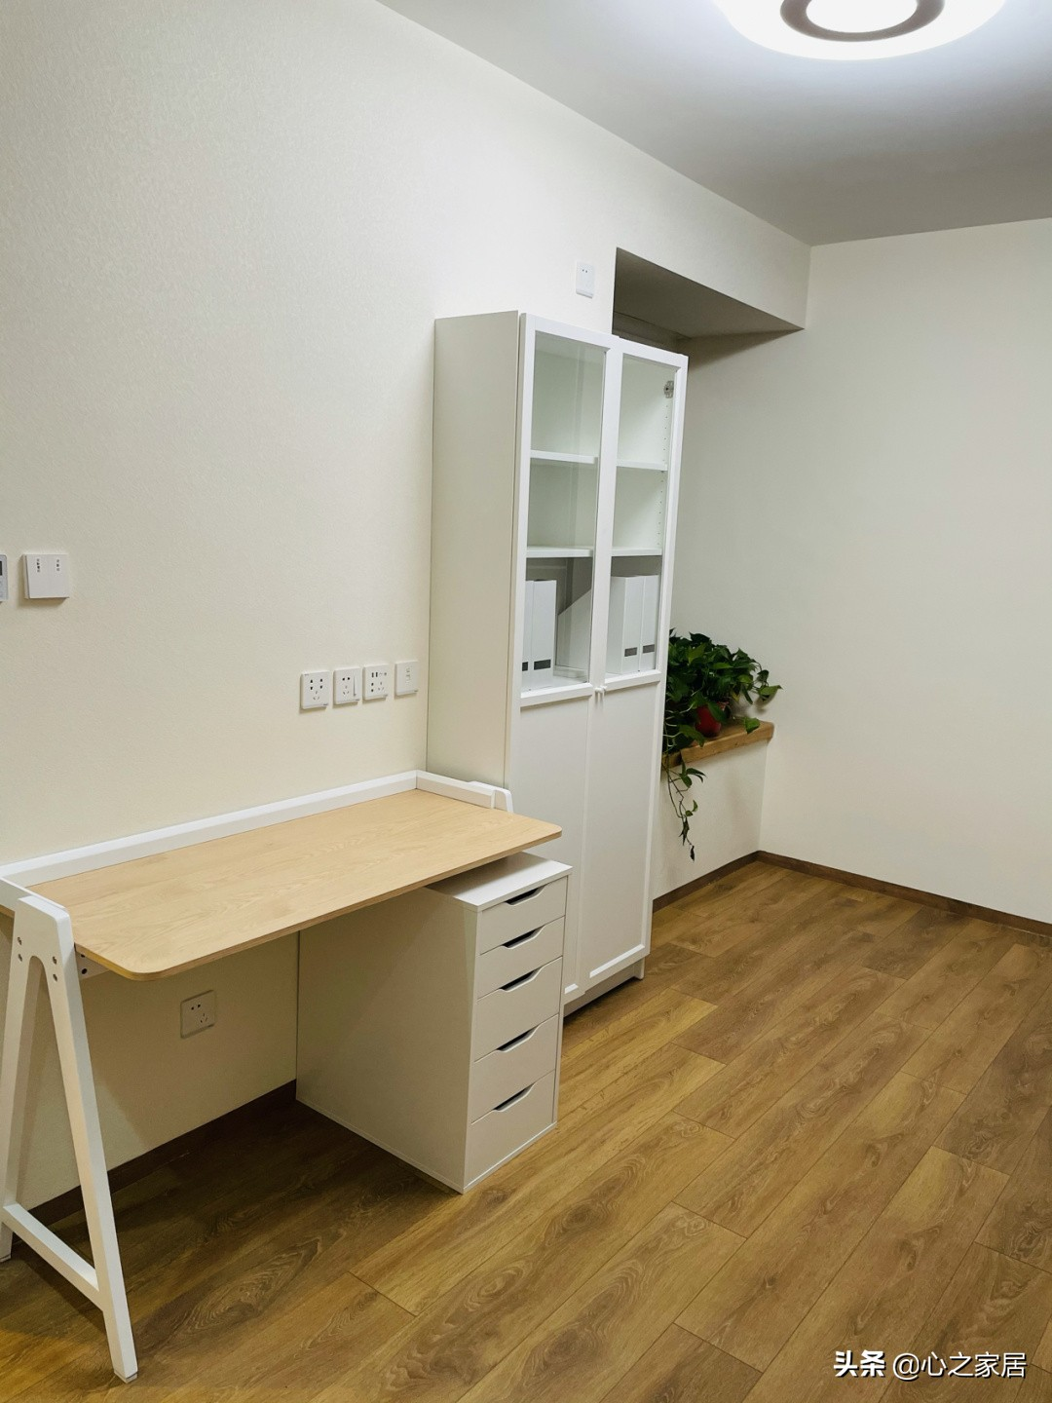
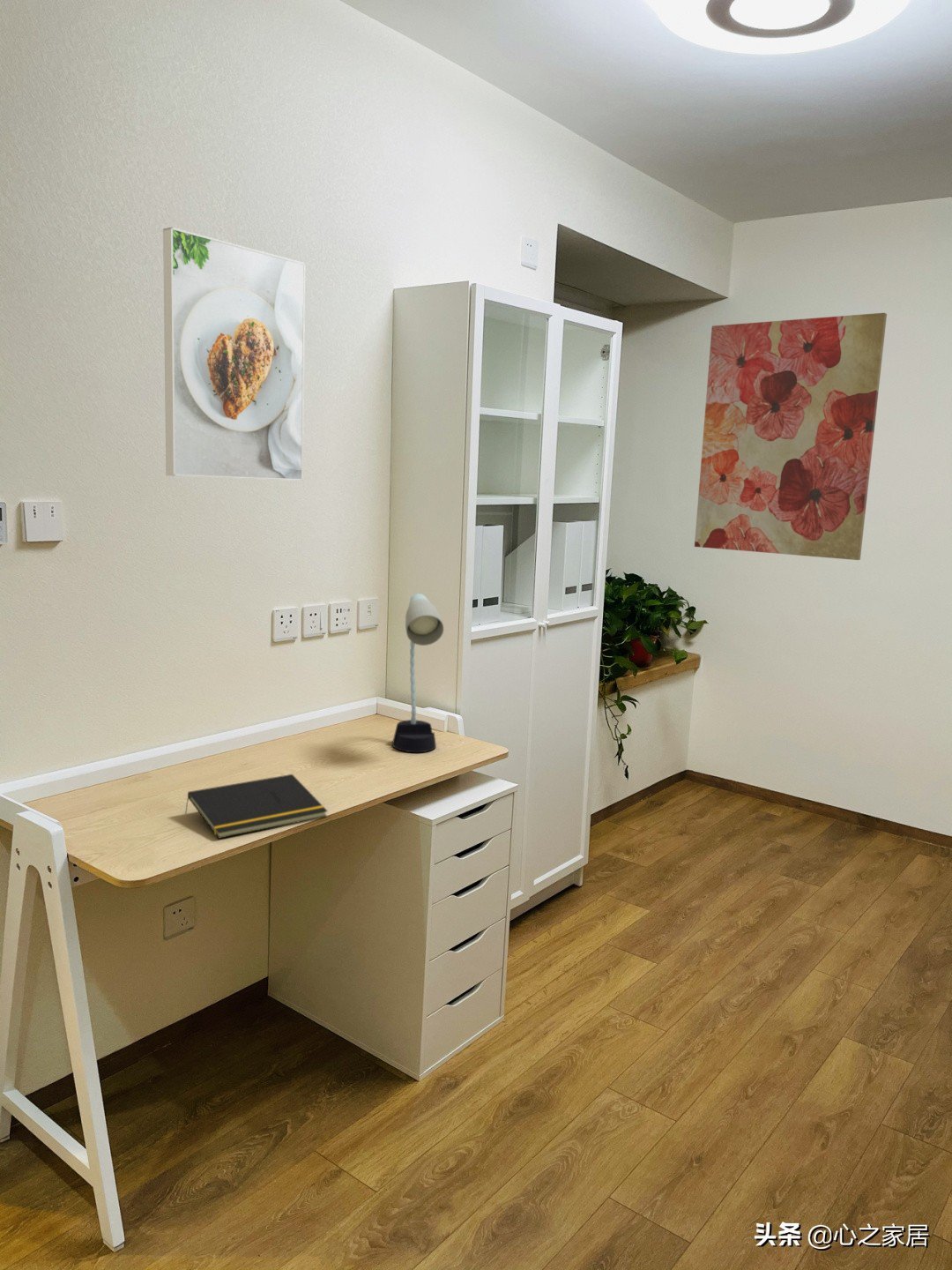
+ notepad (257, 803)
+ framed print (238, 364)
+ wall art (783, 438)
+ desk lamp (414, 672)
